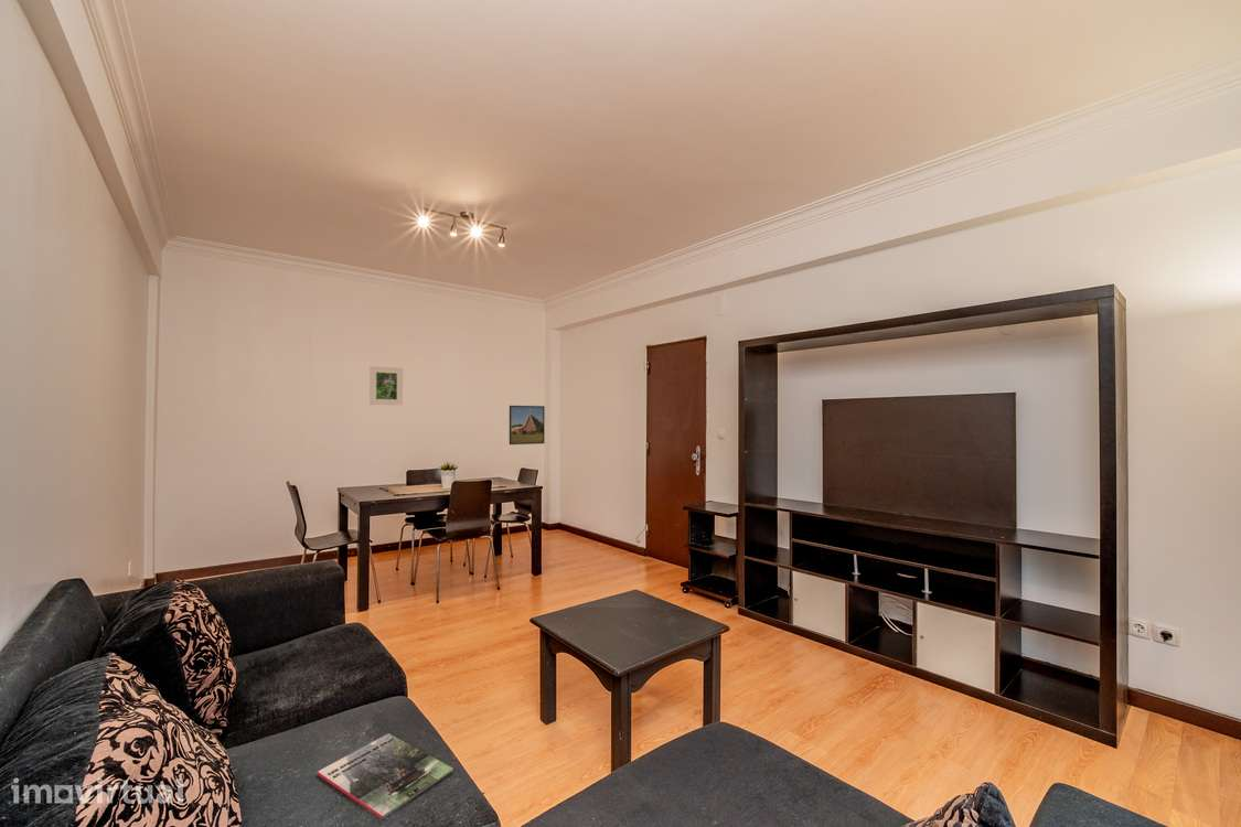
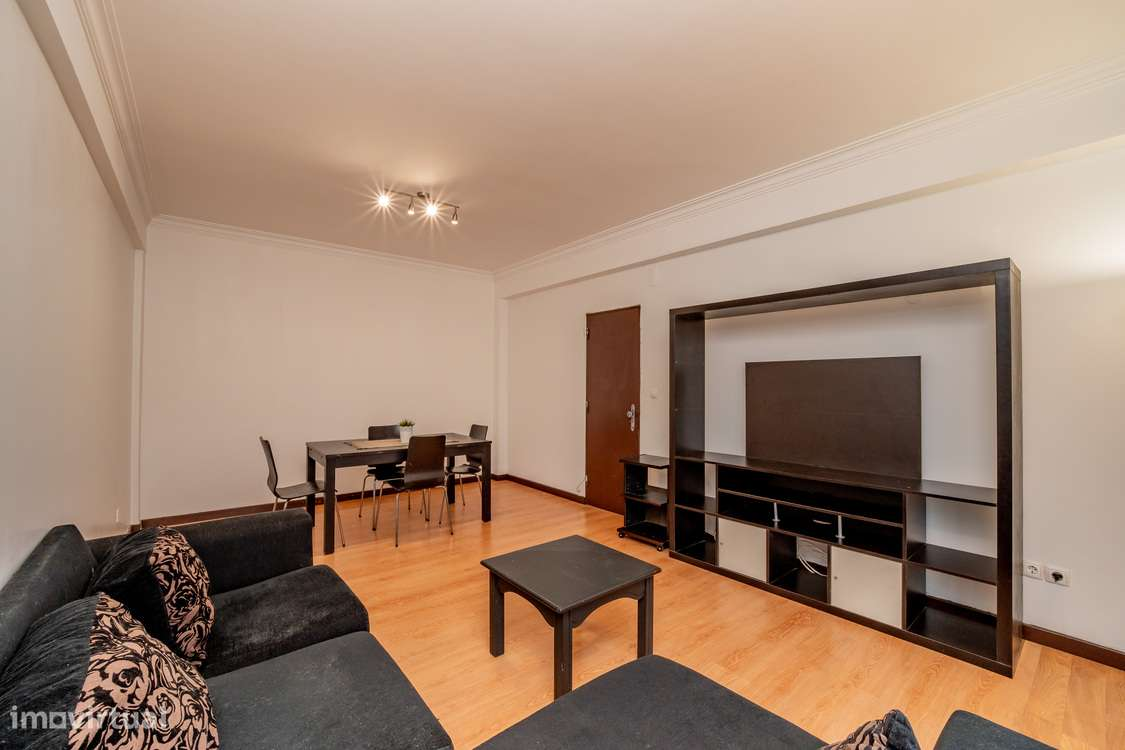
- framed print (526, 425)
- magazine (385, 771)
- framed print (386, 386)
